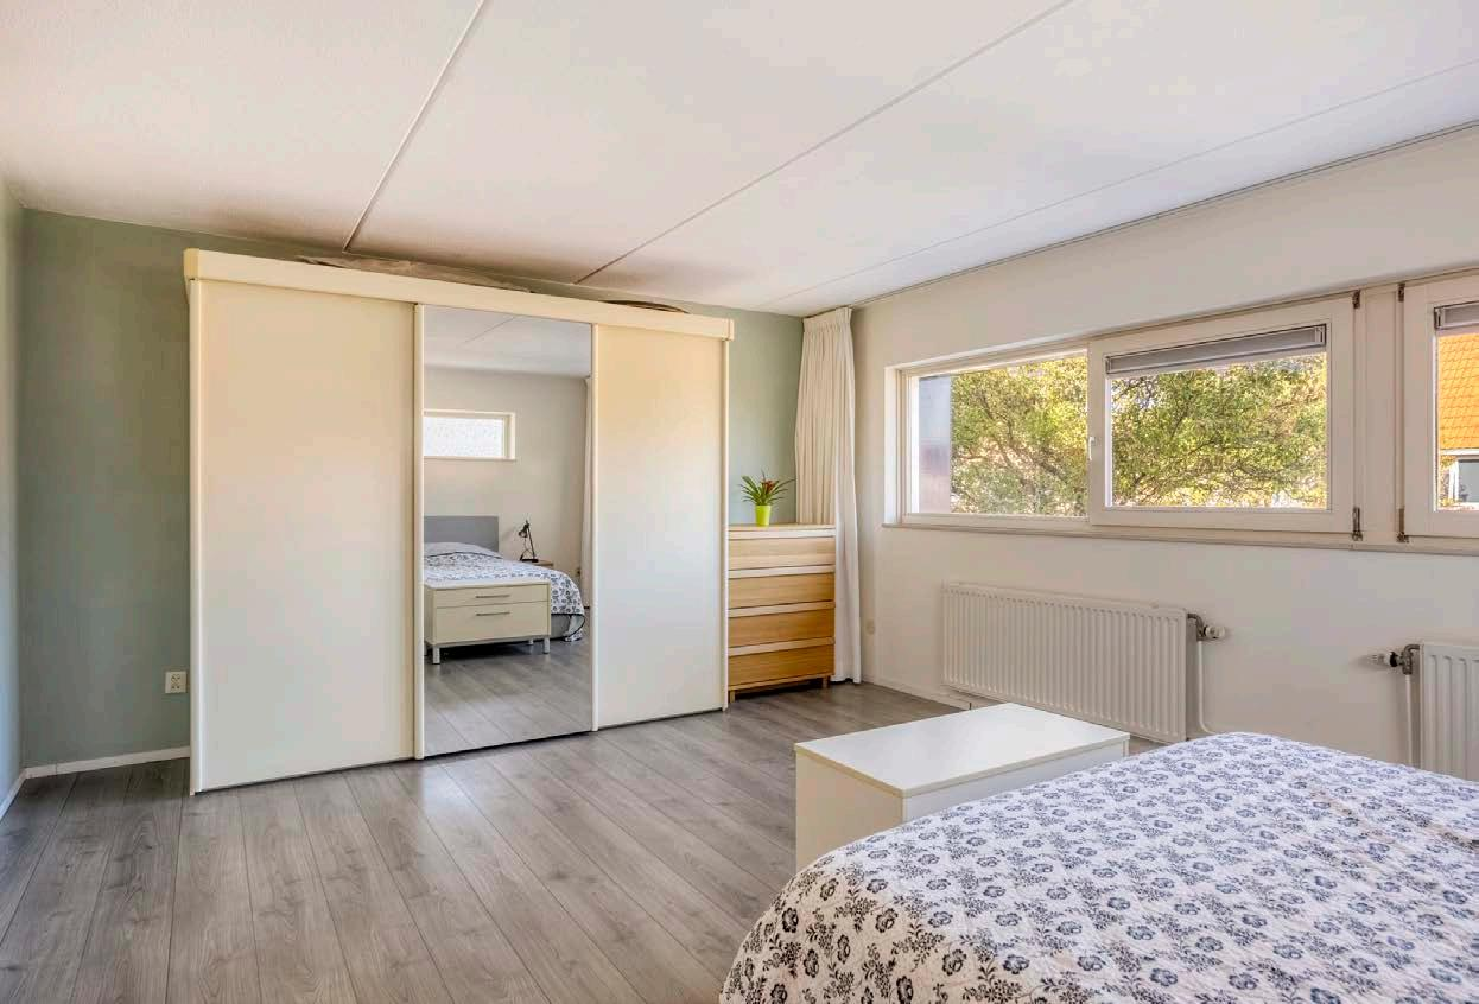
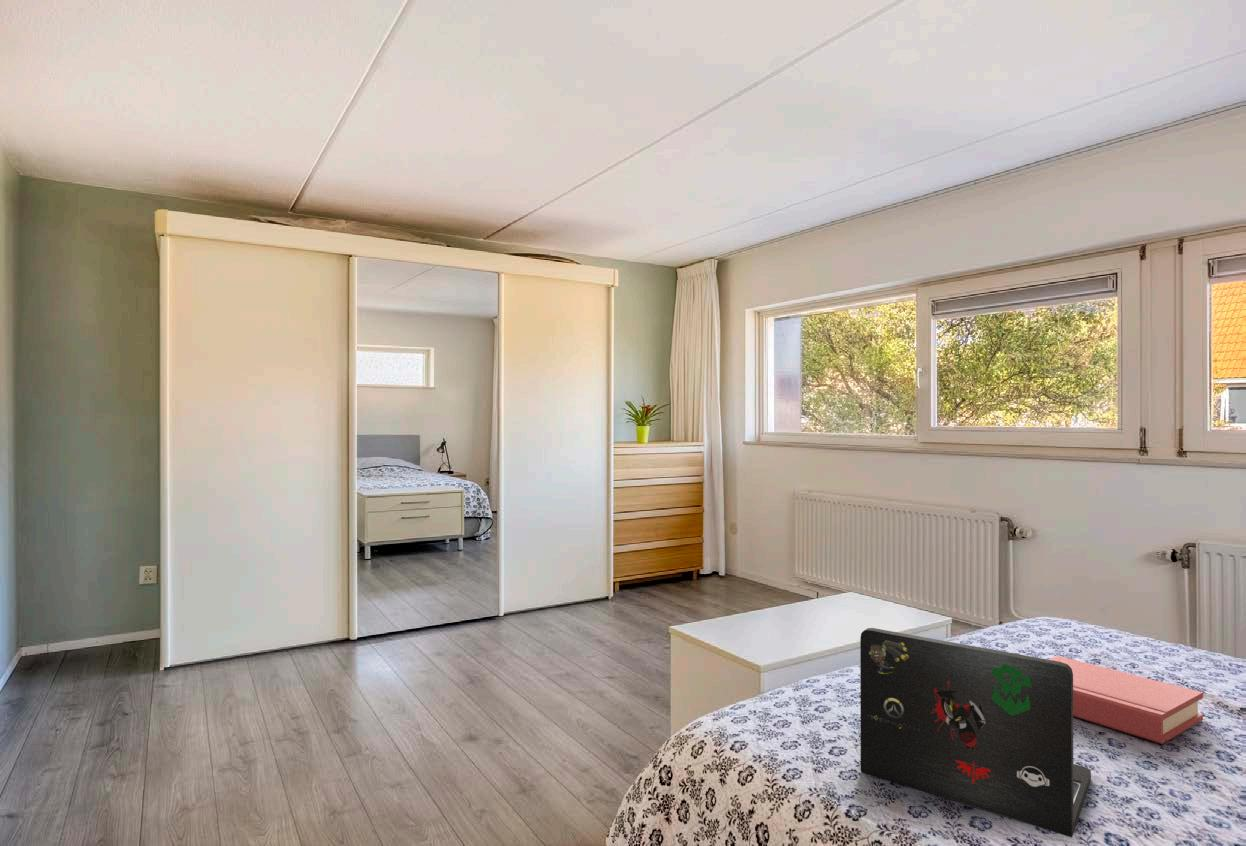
+ laptop (974, 702)
+ hardback book (1103, 695)
